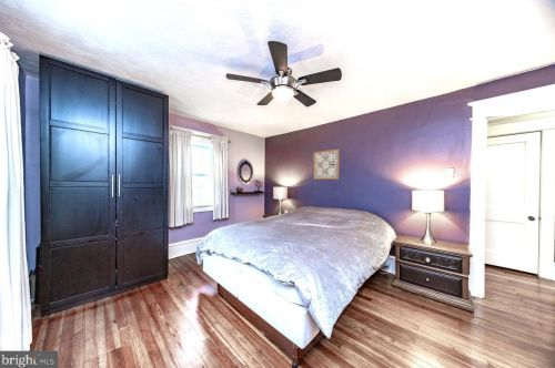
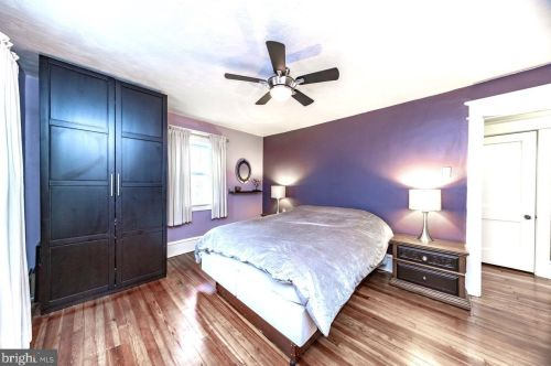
- wall art (324, 164)
